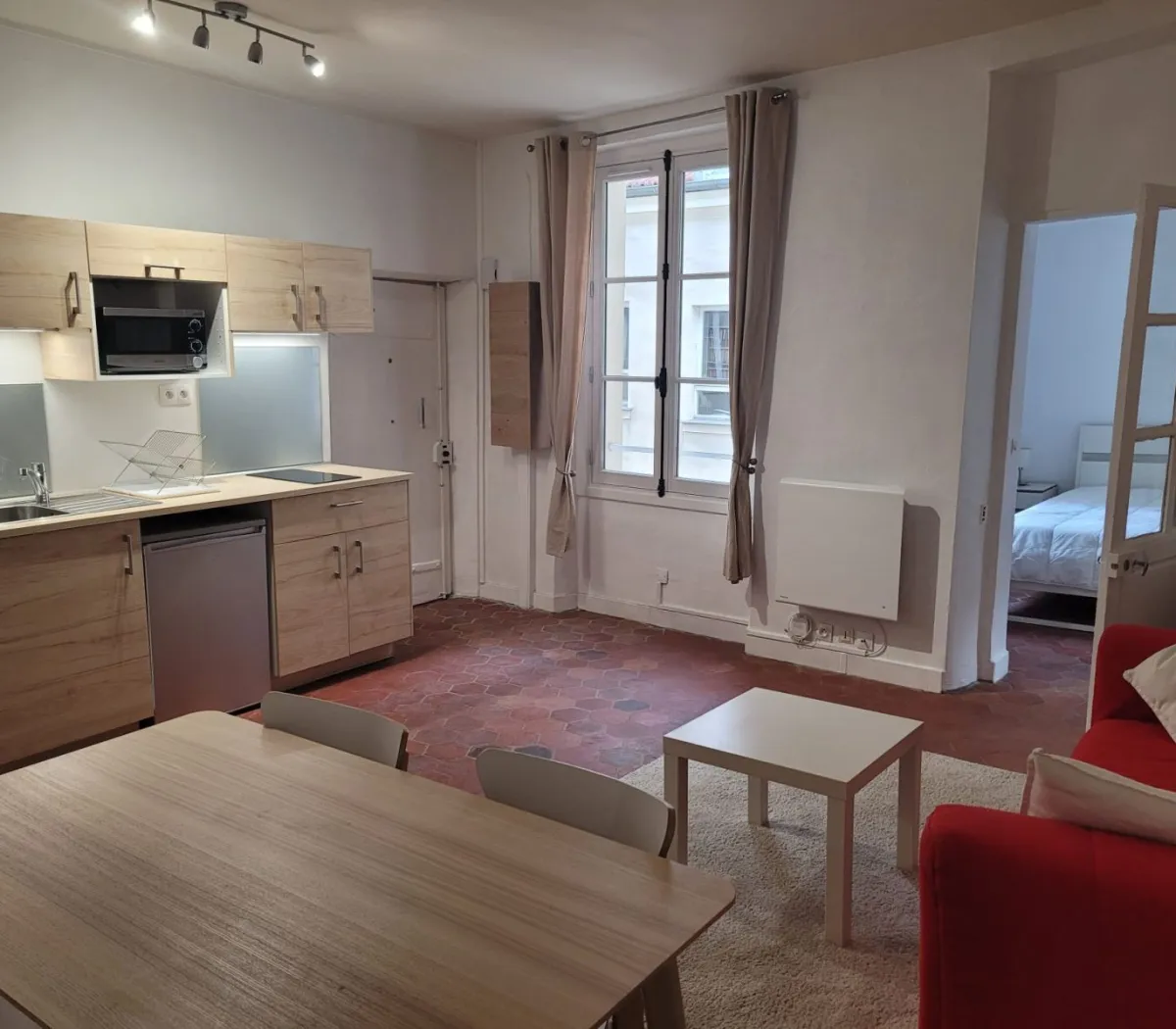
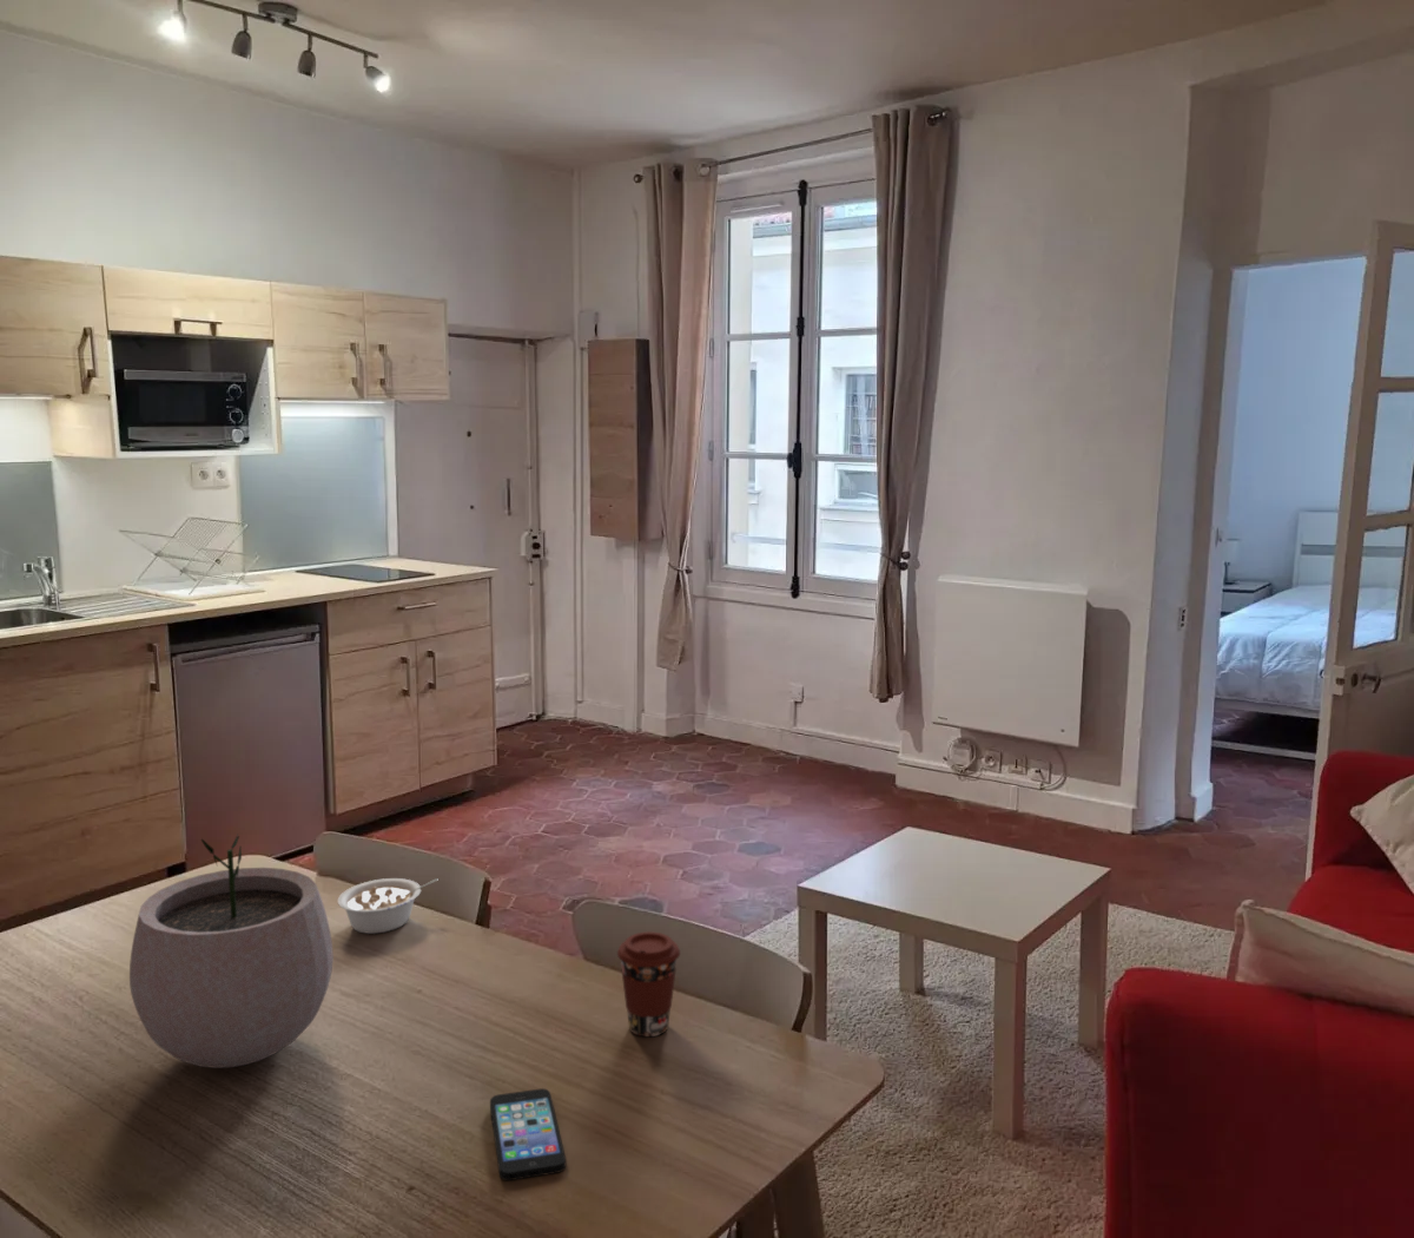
+ legume (382, 904)
+ coffee cup (648, 984)
+ smartphone (525, 1131)
+ plant pot (232, 941)
